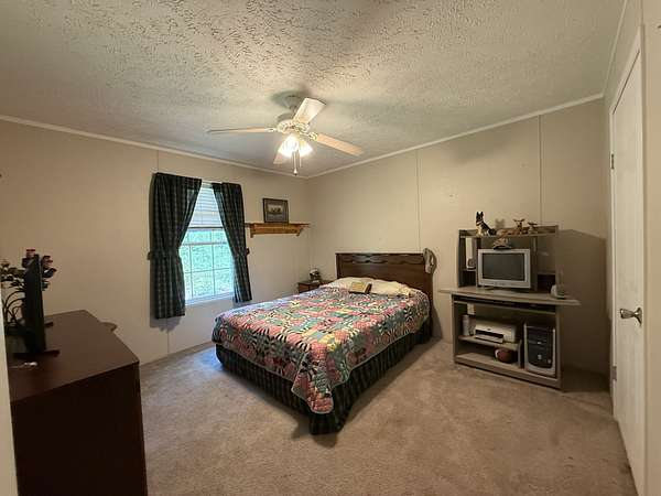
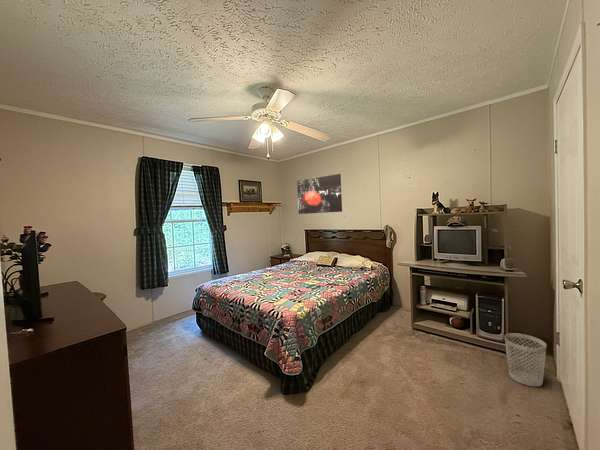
+ wastebasket (524, 359)
+ wall art (318, 195)
